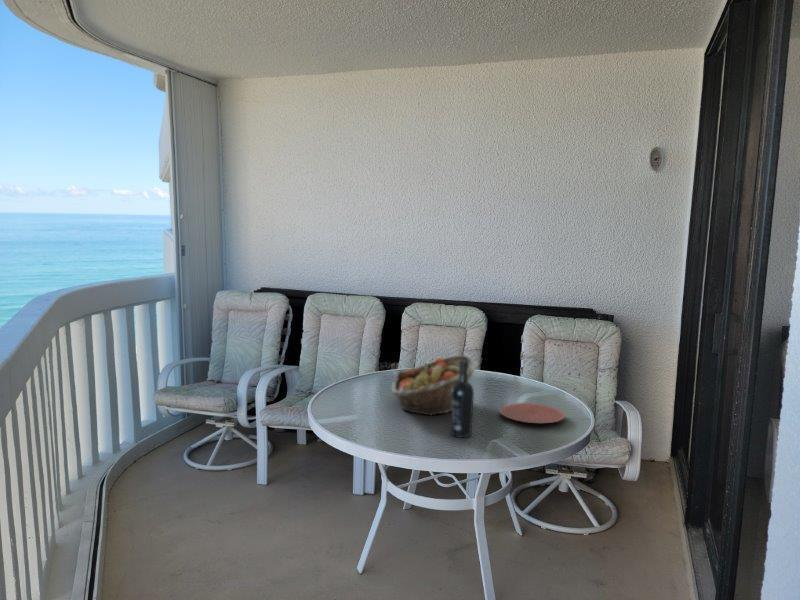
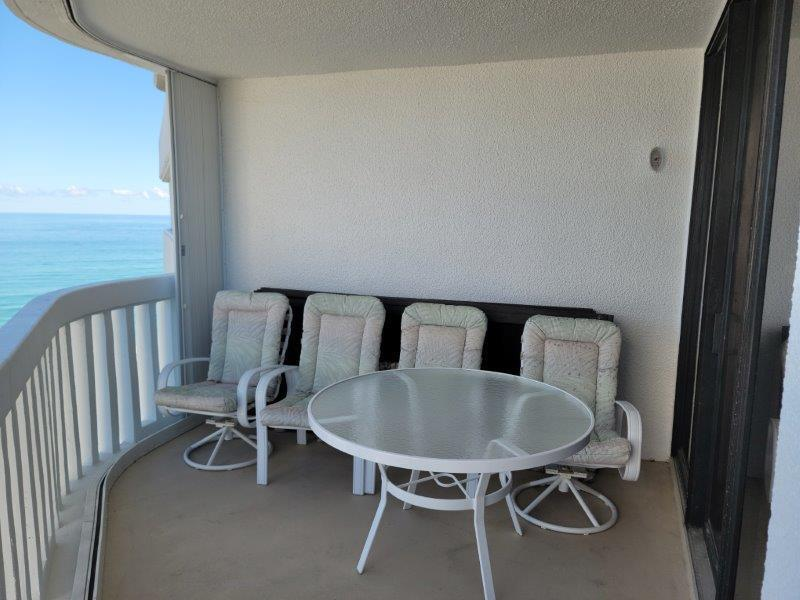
- wine bottle (462, 398)
- fruit basket (434, 382)
- plate (531, 415)
